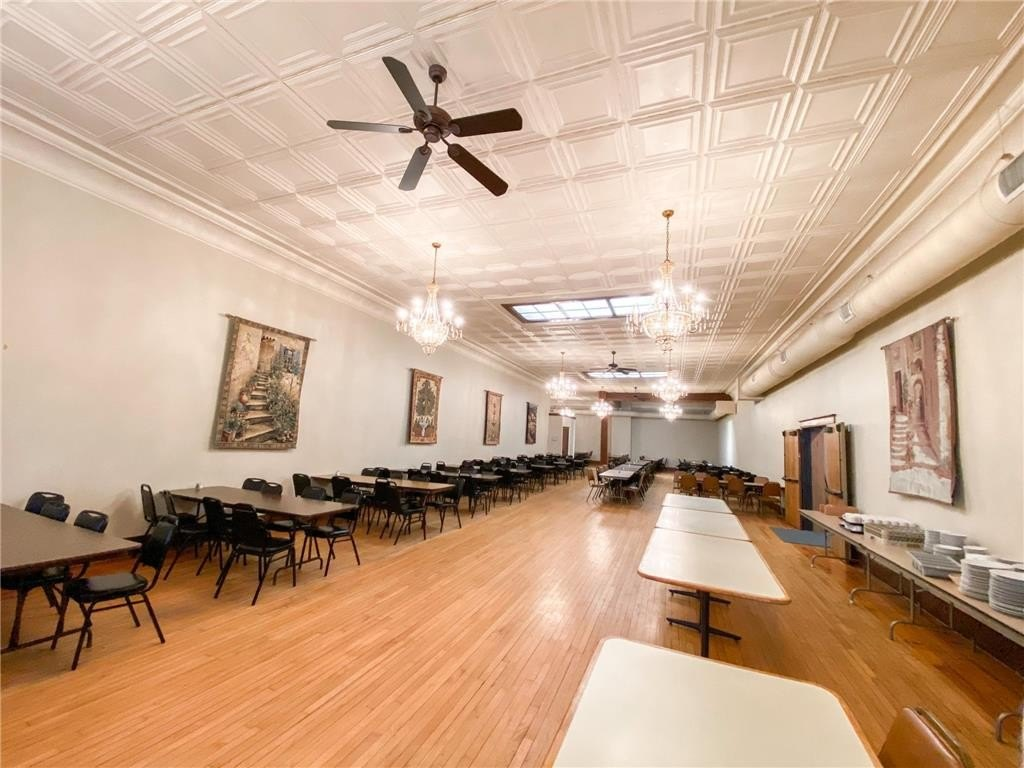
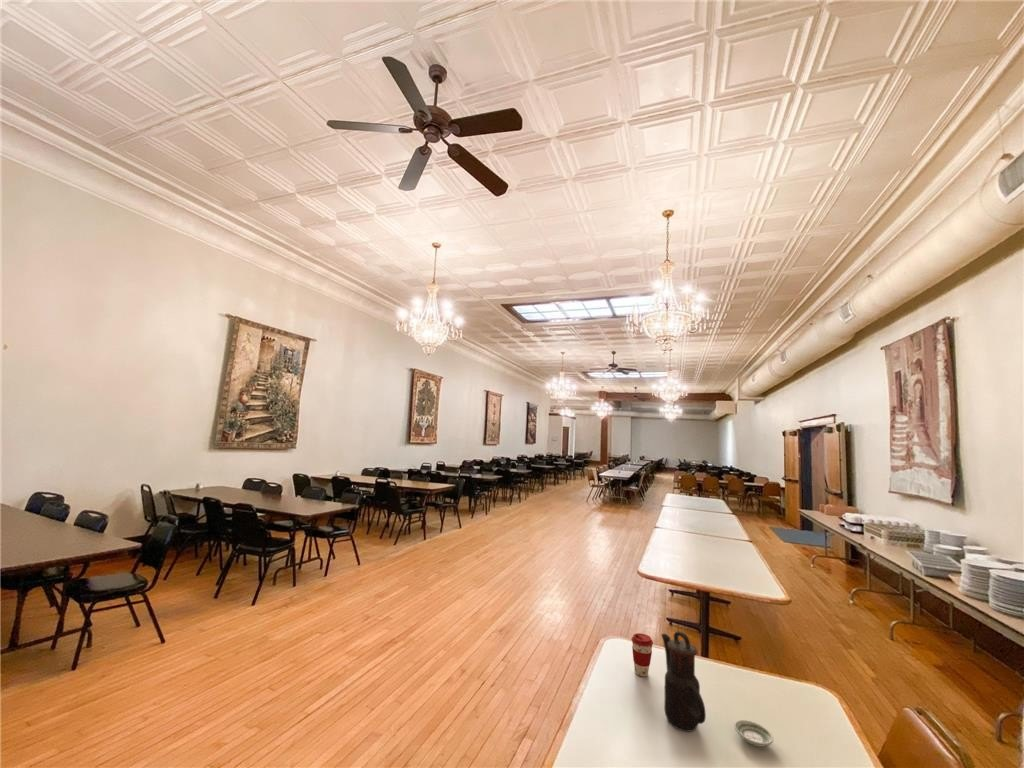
+ saucer (753, 735)
+ coffee cup (641, 654)
+ teapot (681, 676)
